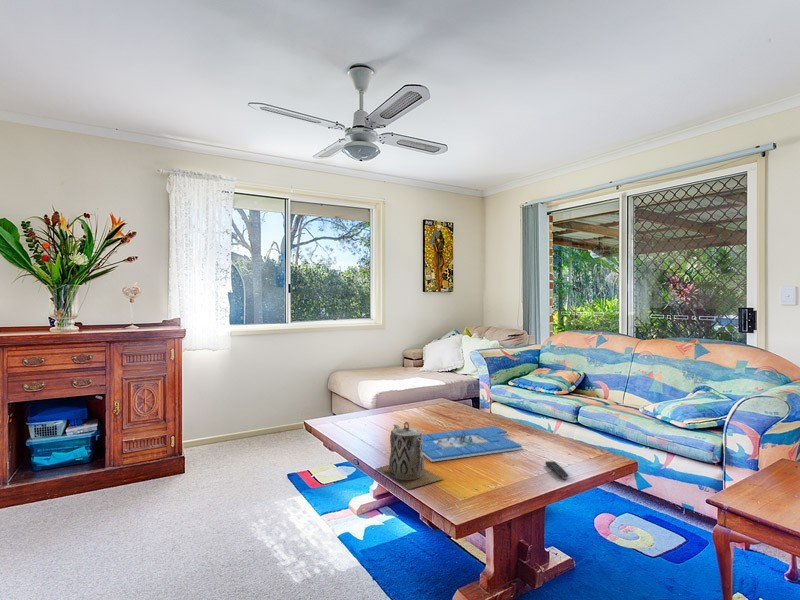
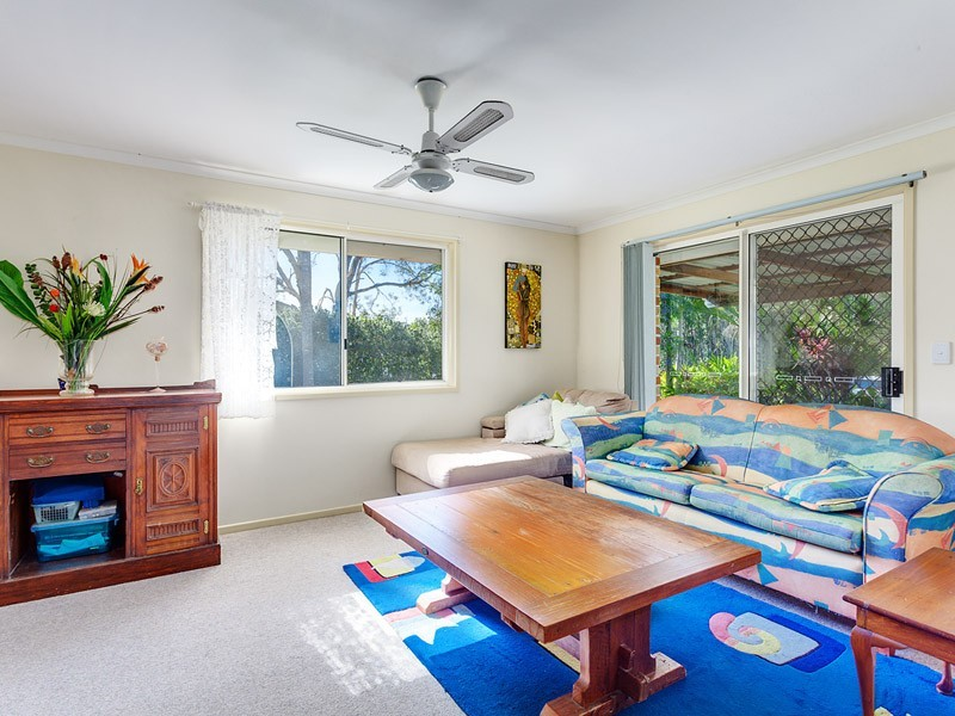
- teapot (408, 447)
- board game (467, 438)
- remote control (557, 469)
